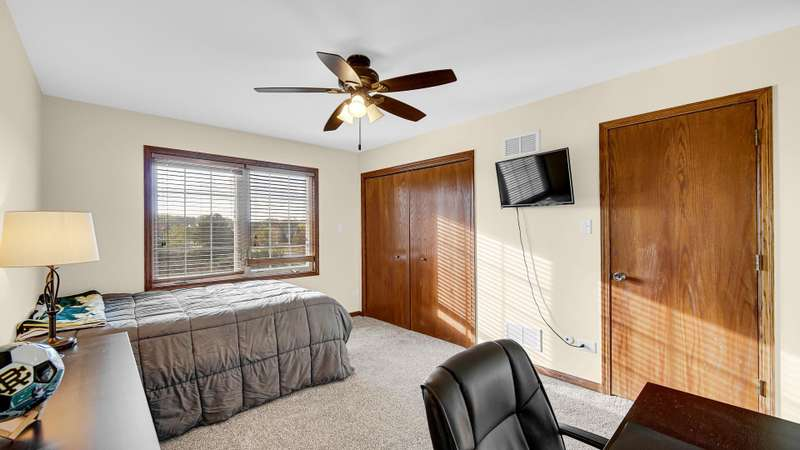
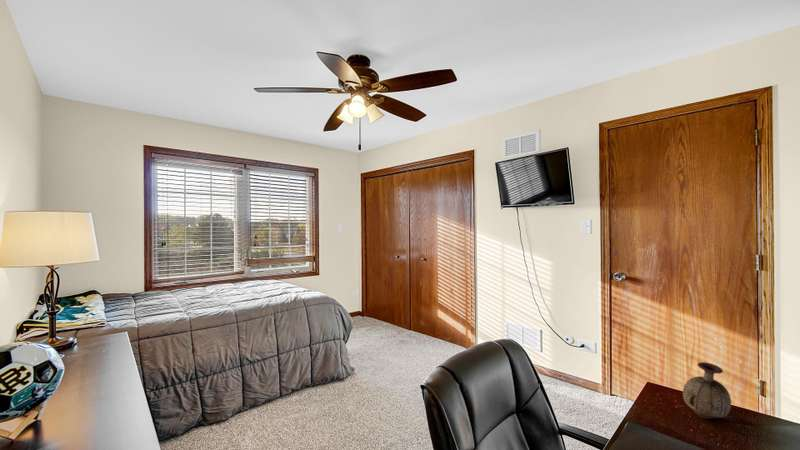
+ vase (706, 390)
